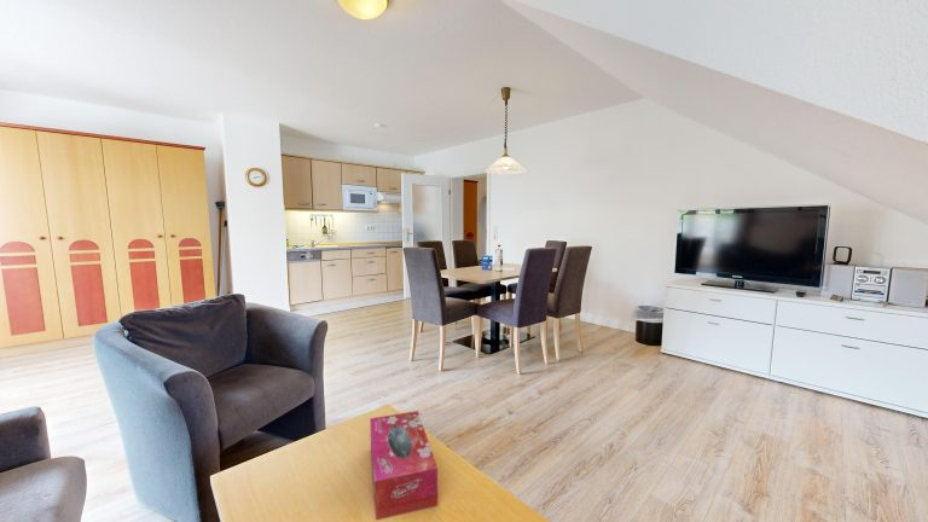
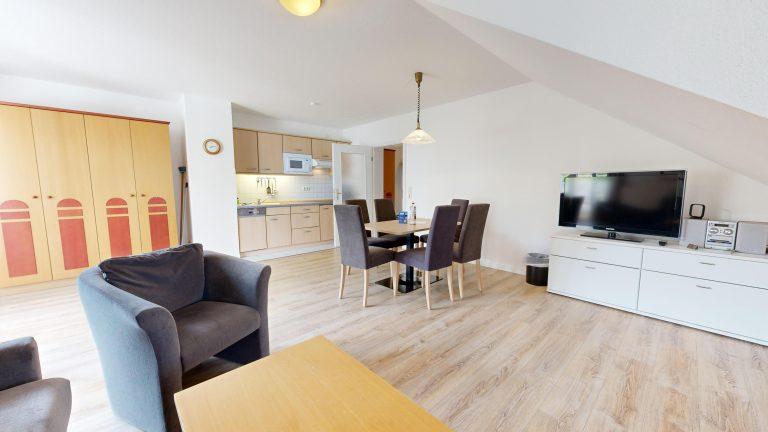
- tissue box (400, 457)
